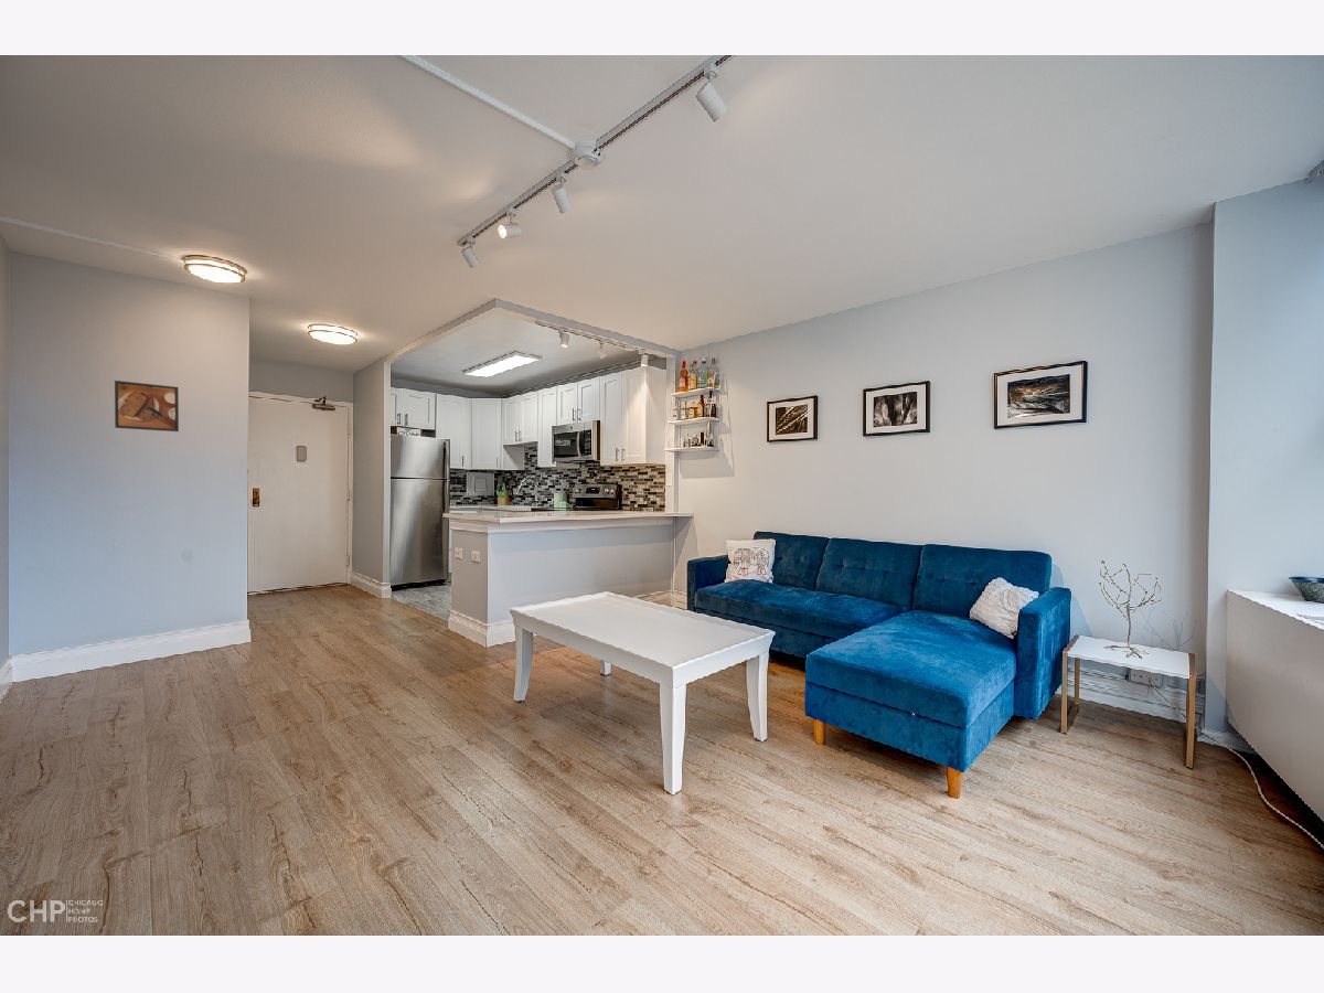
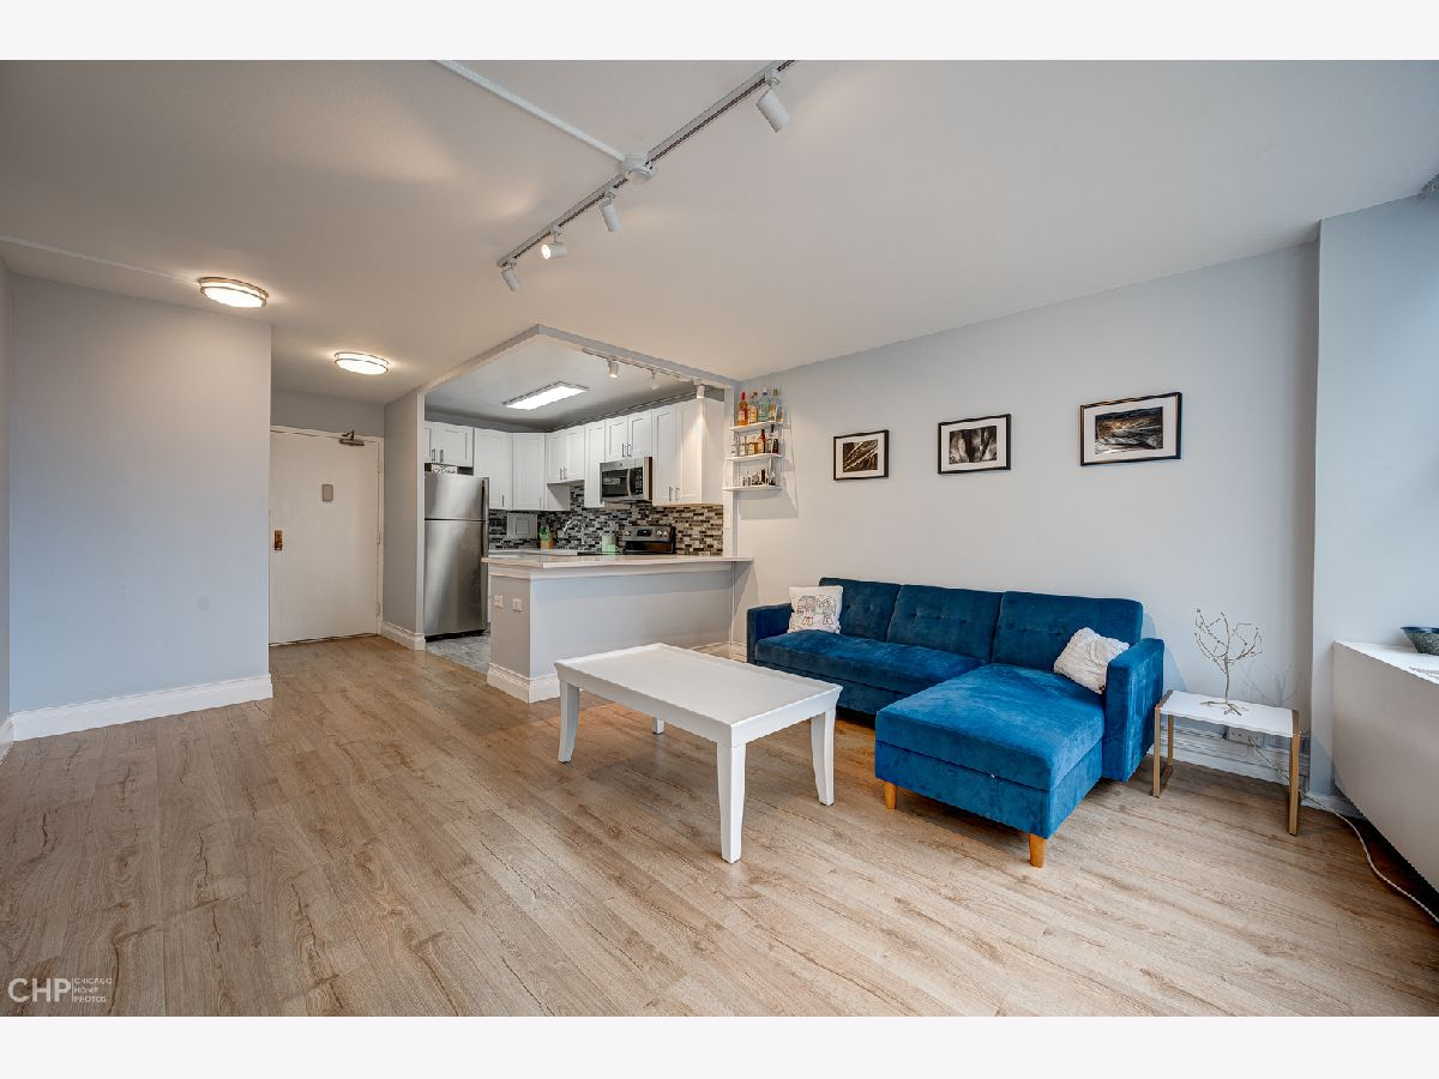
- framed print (147, 406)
